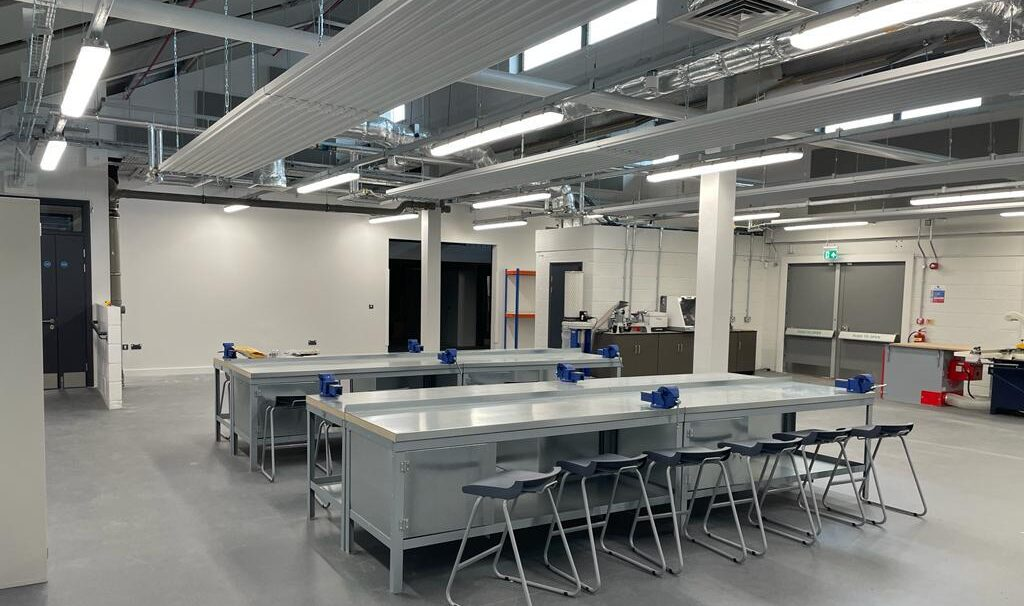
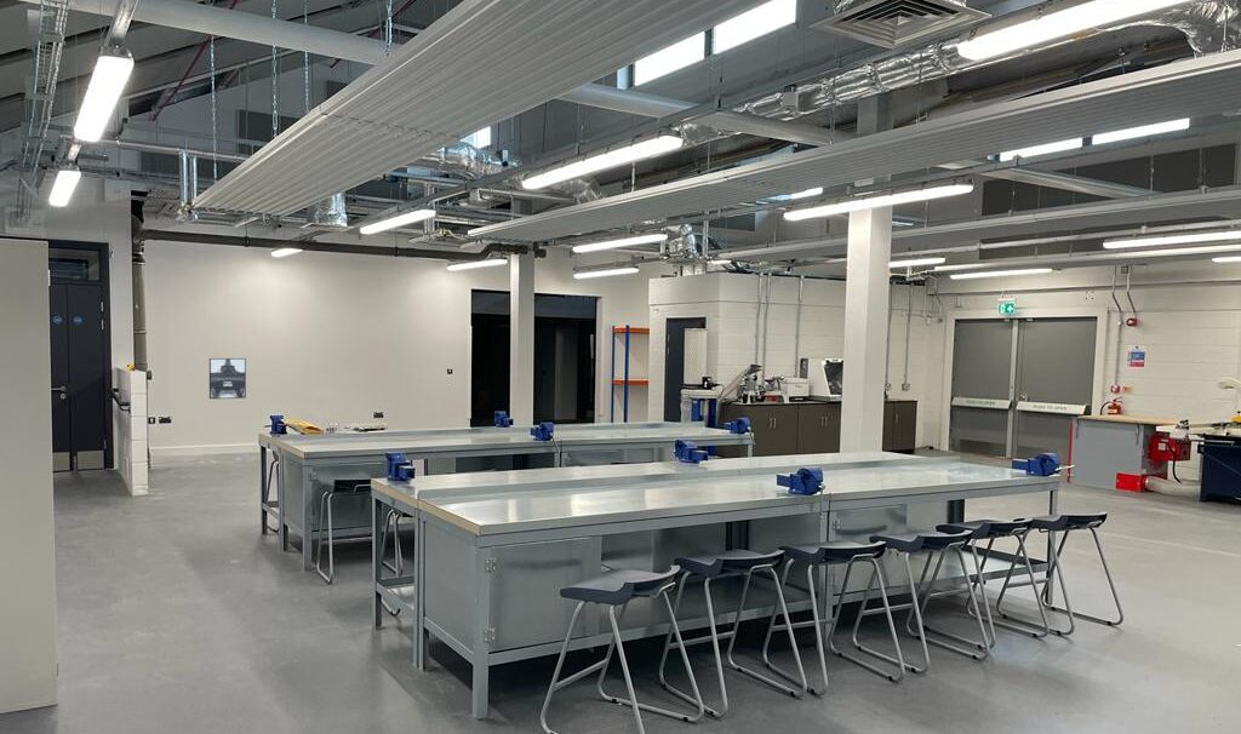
+ wall art (227, 378)
